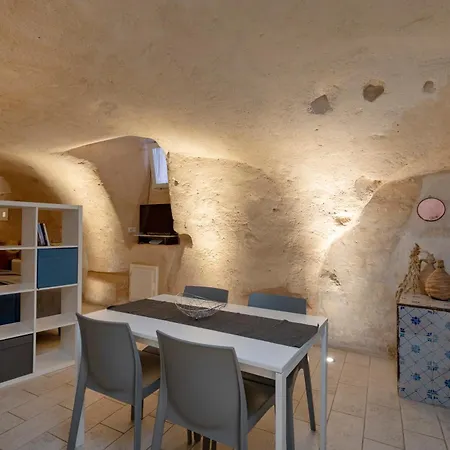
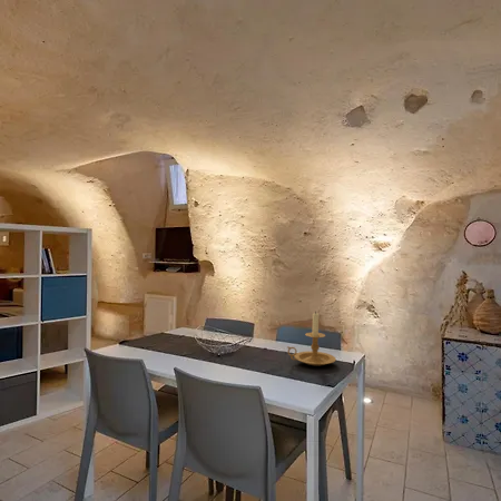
+ candle holder (315, 336)
